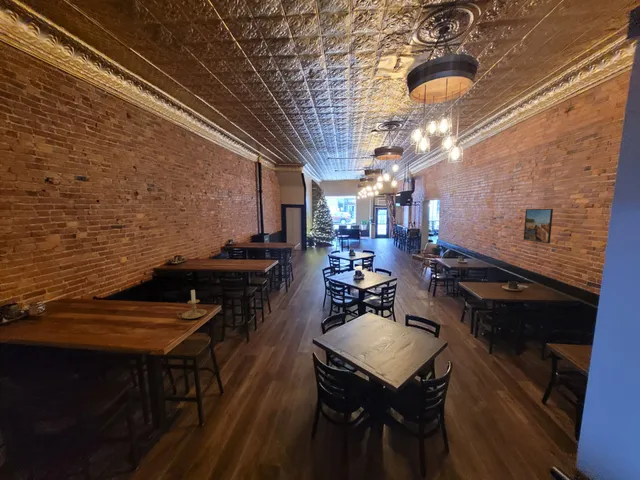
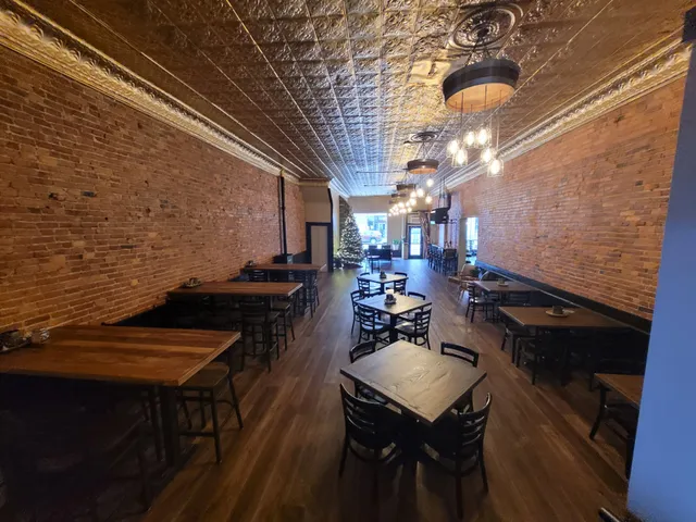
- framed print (537, 225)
- candle holder (193, 302)
